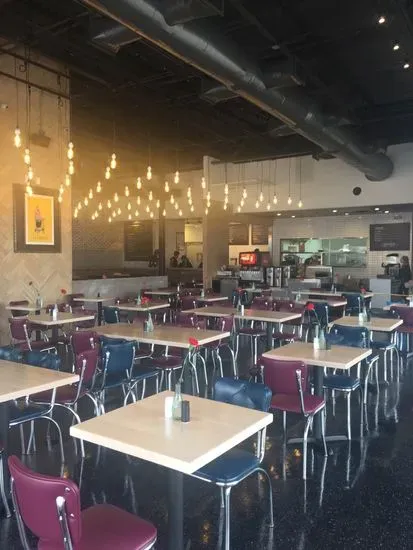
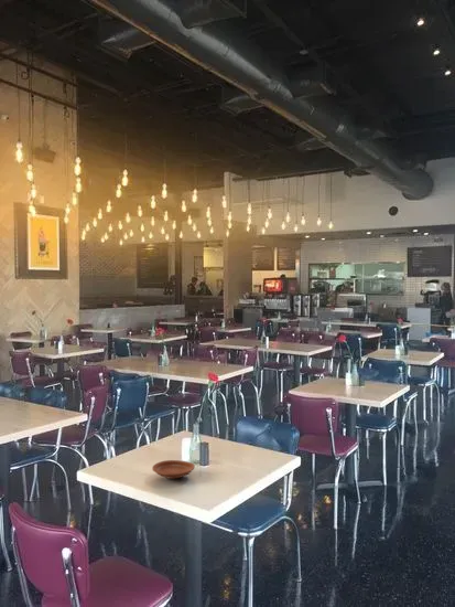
+ plate (173, 471)
